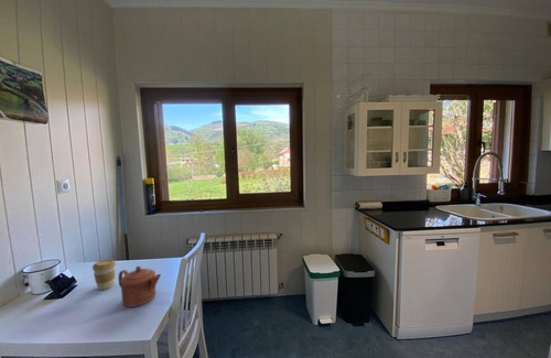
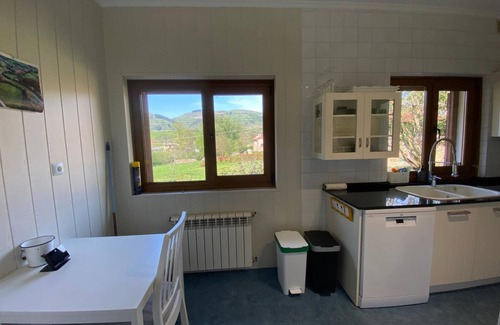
- coffee cup (105, 273)
- teapot (139, 282)
